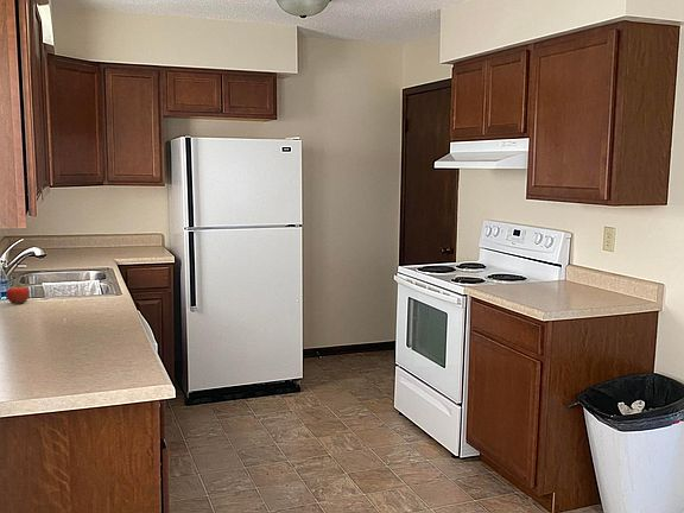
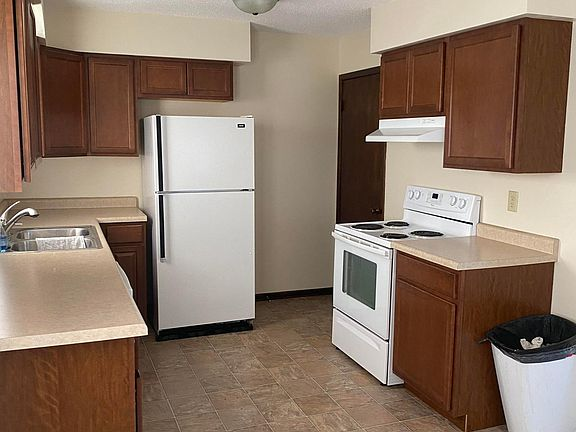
- fruit (18, 293)
